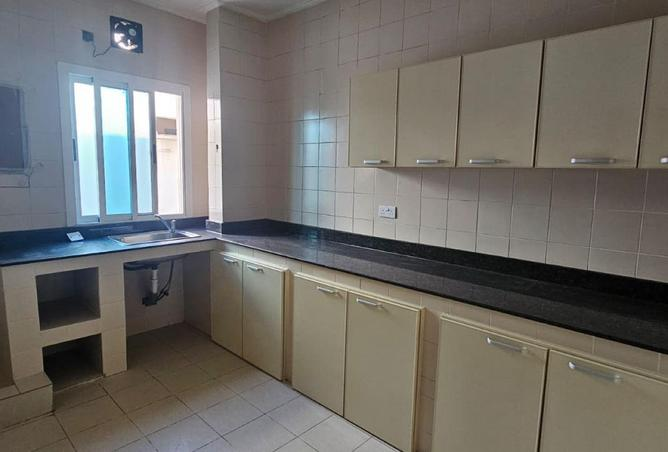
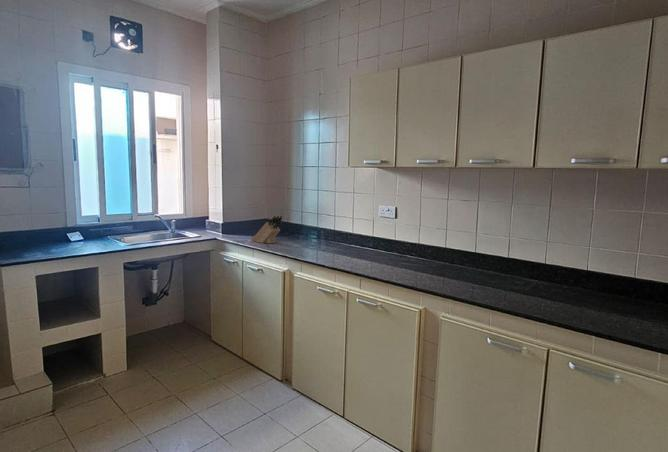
+ knife block (267, 228)
